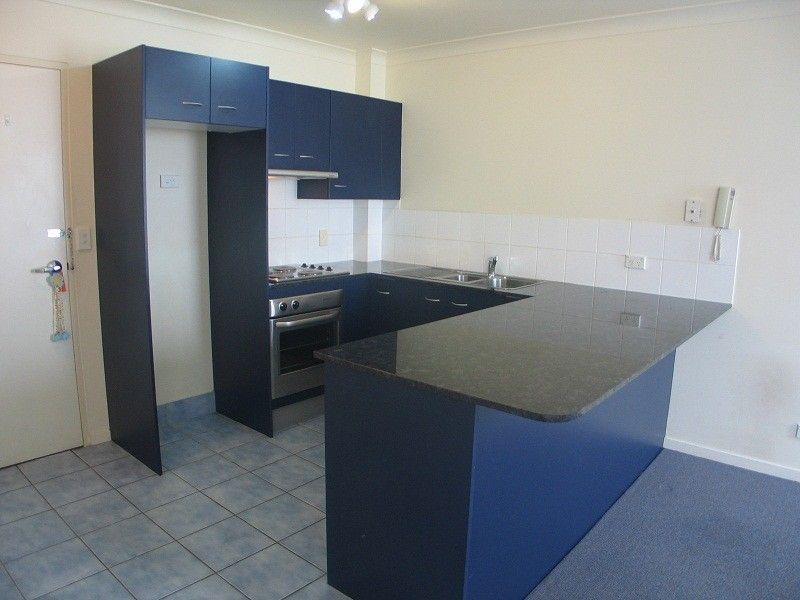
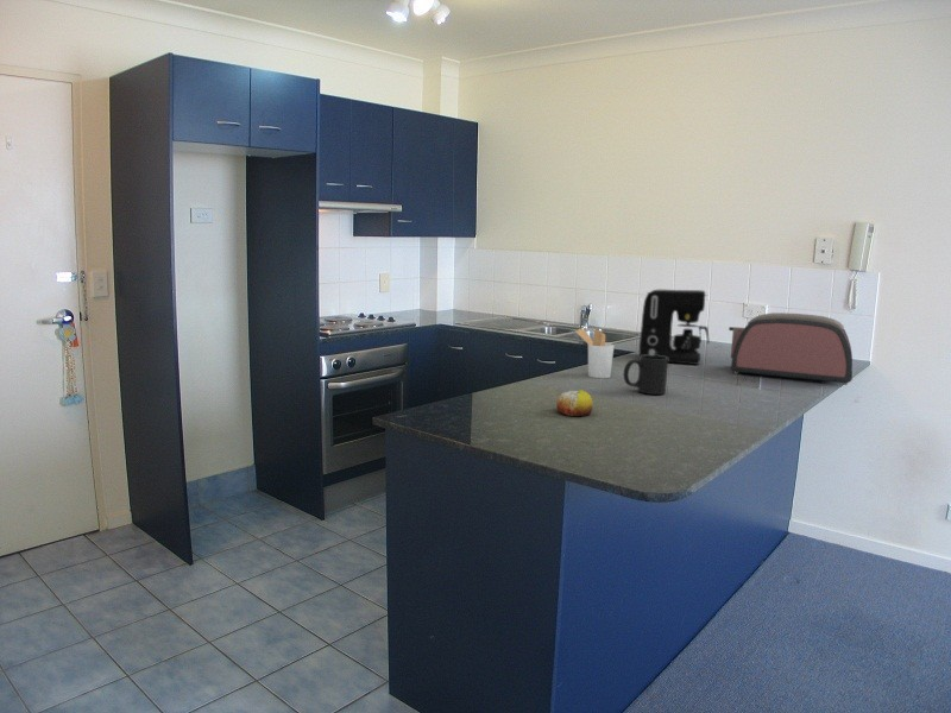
+ toaster (789, 345)
+ coffee maker (678, 326)
+ fruit (573, 400)
+ utensil holder (593, 352)
+ mug (647, 374)
